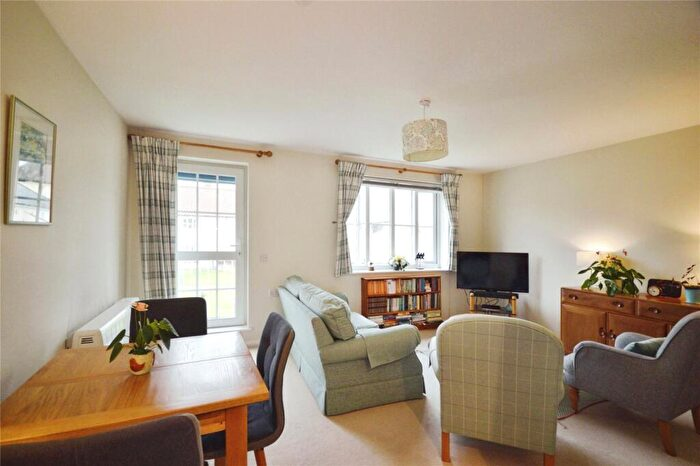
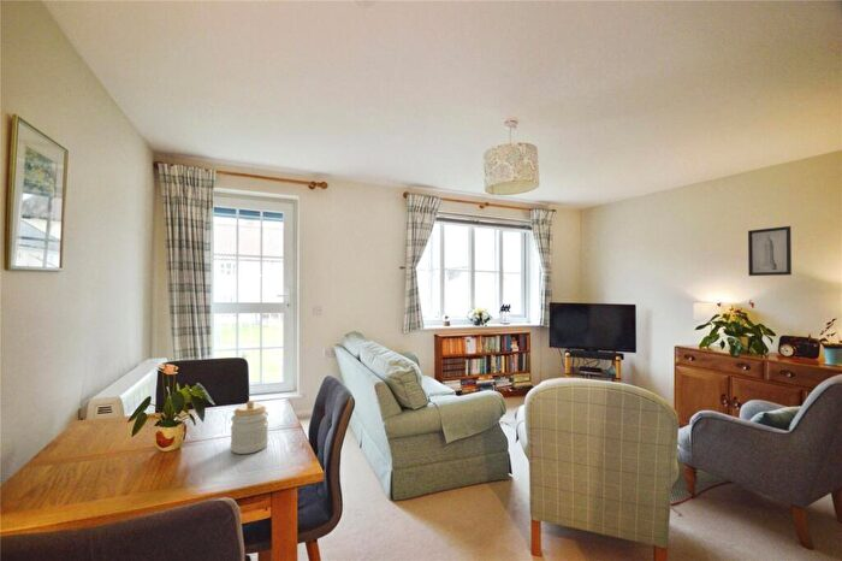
+ jar (249, 424)
+ wall art (769, 252)
